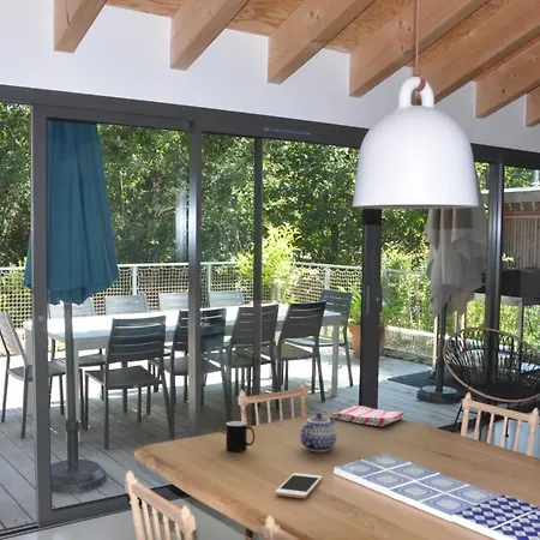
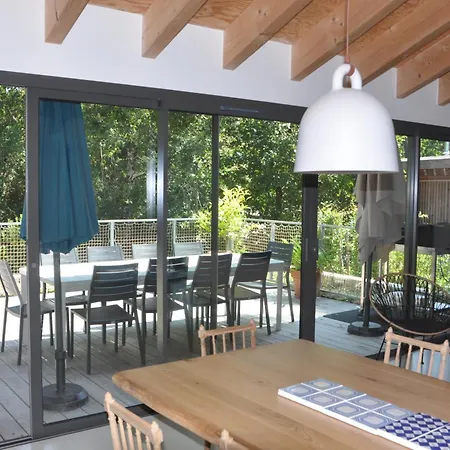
- dish towel (367, 414)
- teapot (318, 431)
- cup (240, 437)
- cell phone (299, 485)
